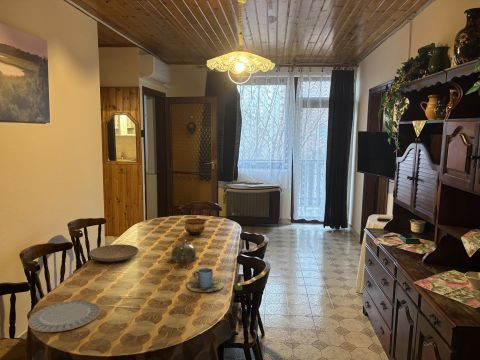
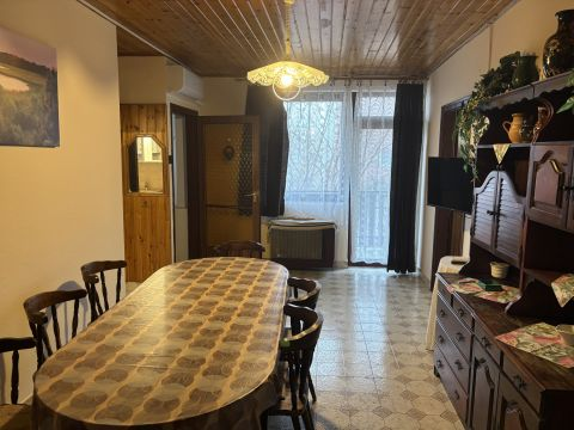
- teapot (183, 251)
- cup (205, 277)
- chinaware (65, 313)
- plate (114, 254)
- bowl (195, 227)
